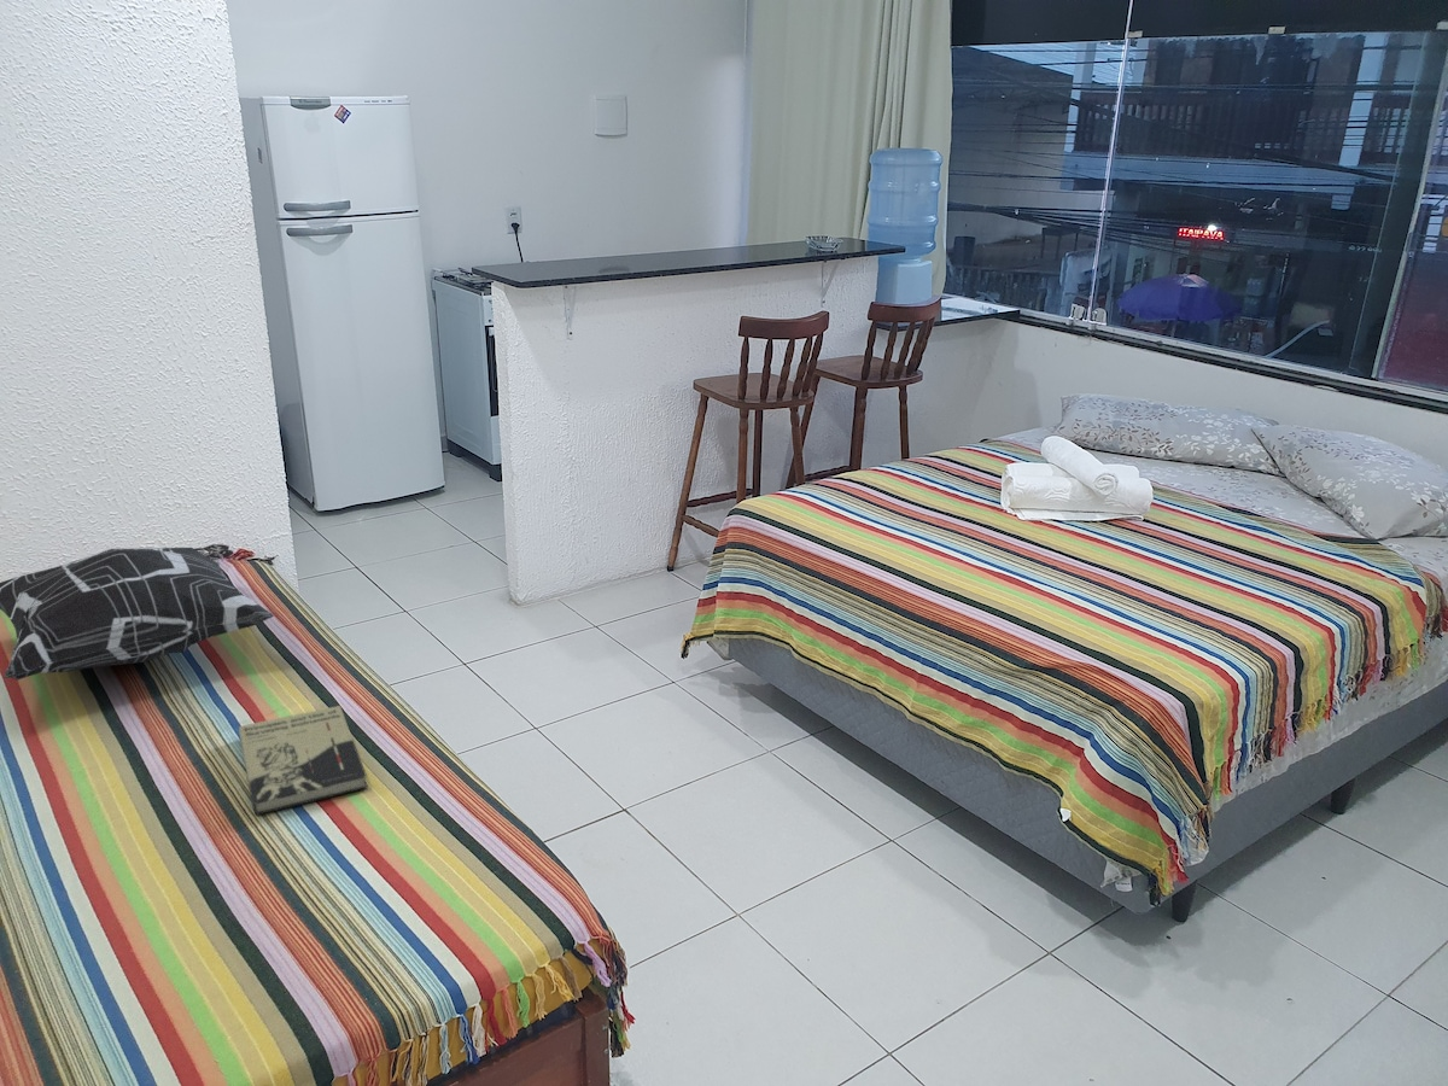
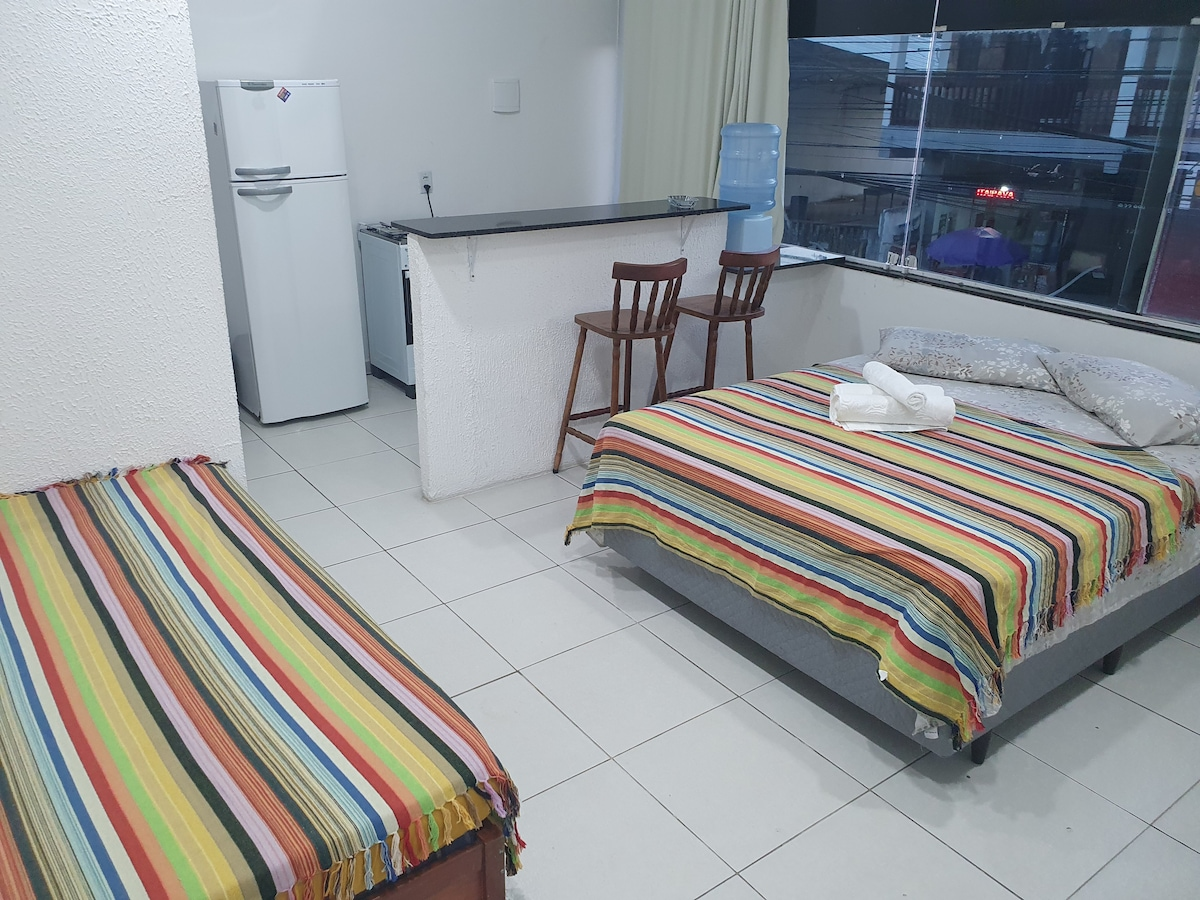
- decorative pillow (130, 601)
- book (300, 755)
